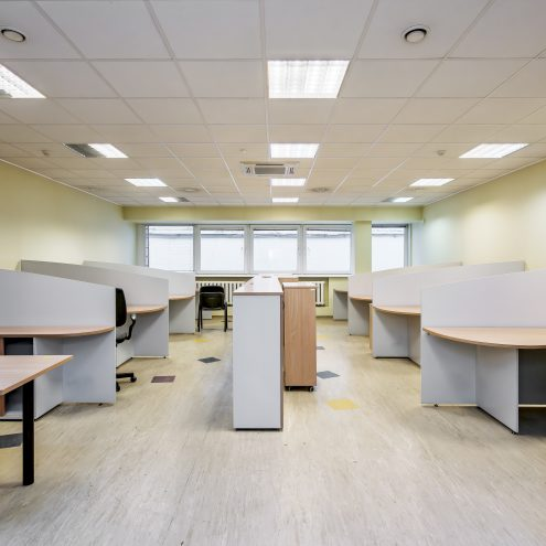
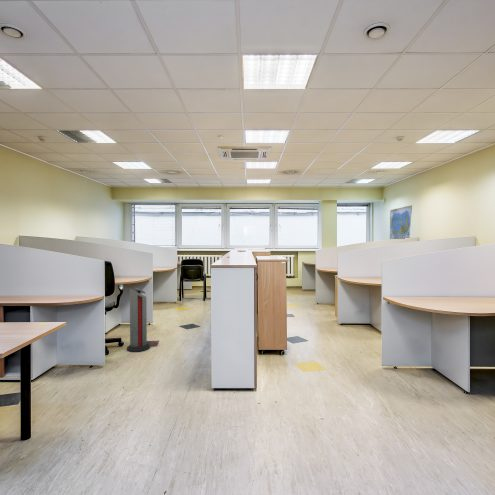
+ world map (399, 223)
+ air purifier (138, 317)
